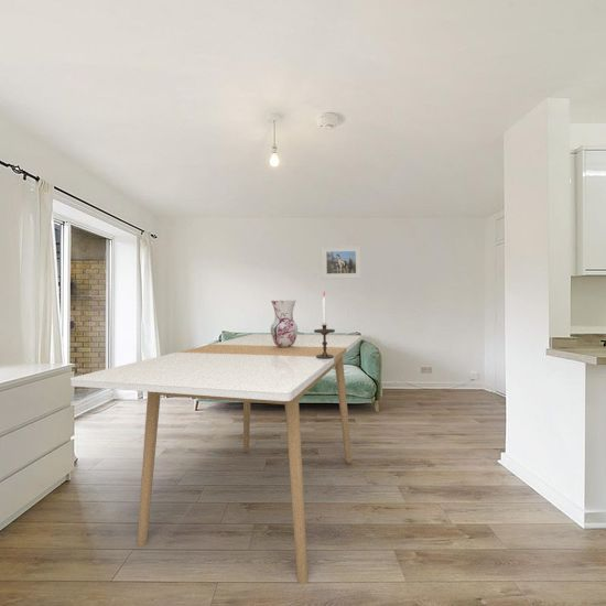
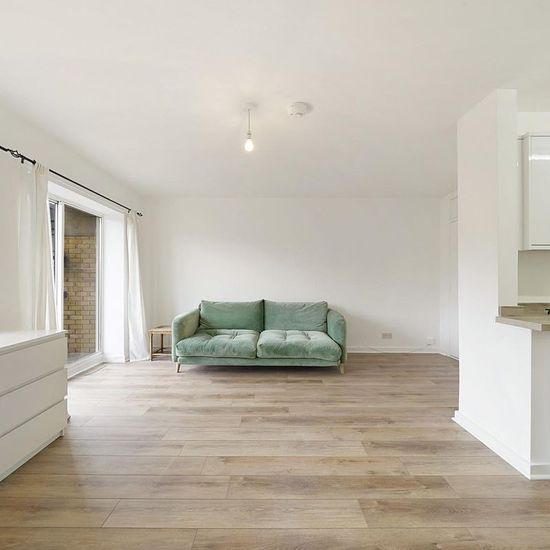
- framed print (340, 262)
- candlestick (324, 324)
- vase (283, 323)
- dining table (249, 422)
